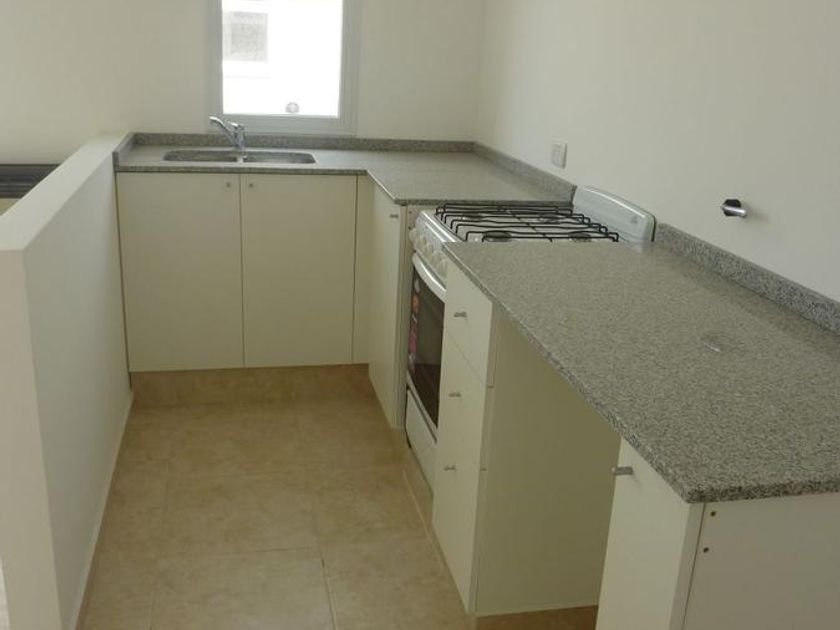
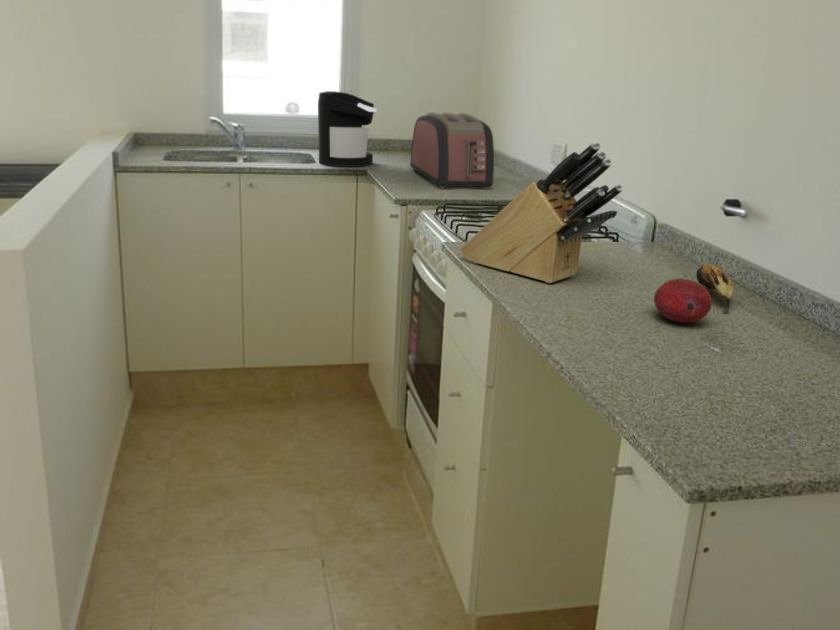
+ knife block (540, 206)
+ banana (718, 283)
+ toaster (452, 147)
+ fruit (680, 299)
+ coffee maker (348, 127)
